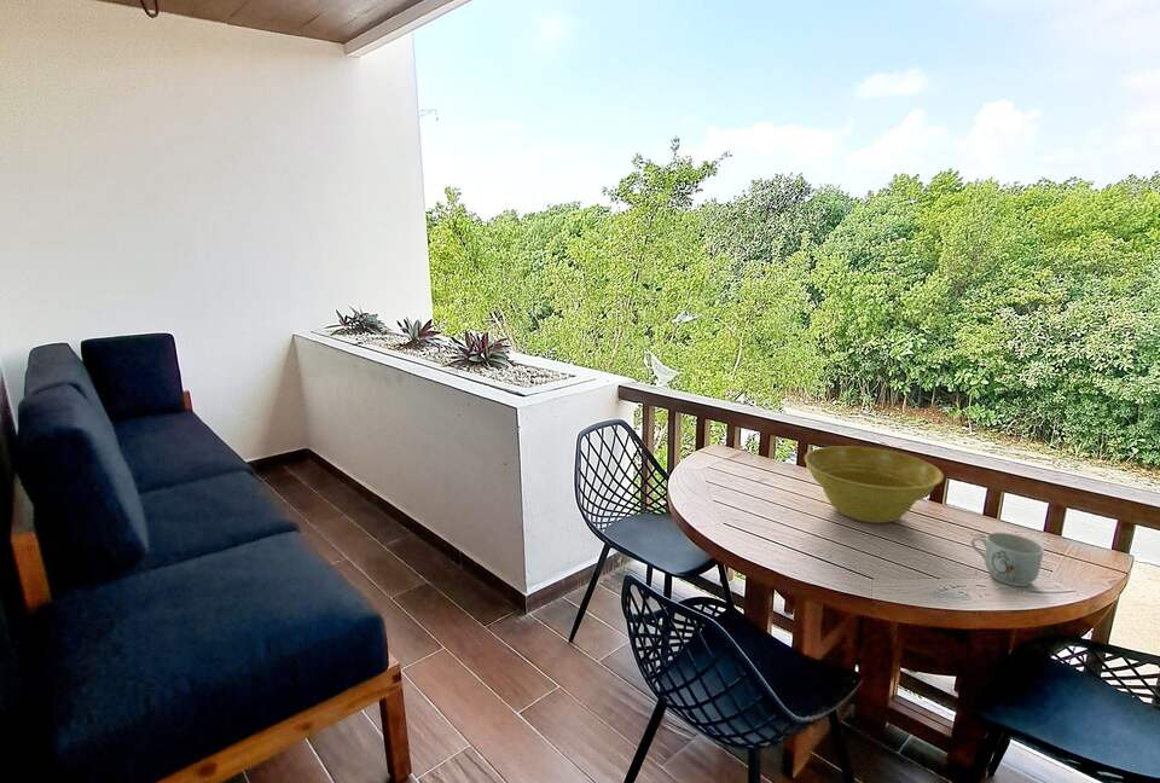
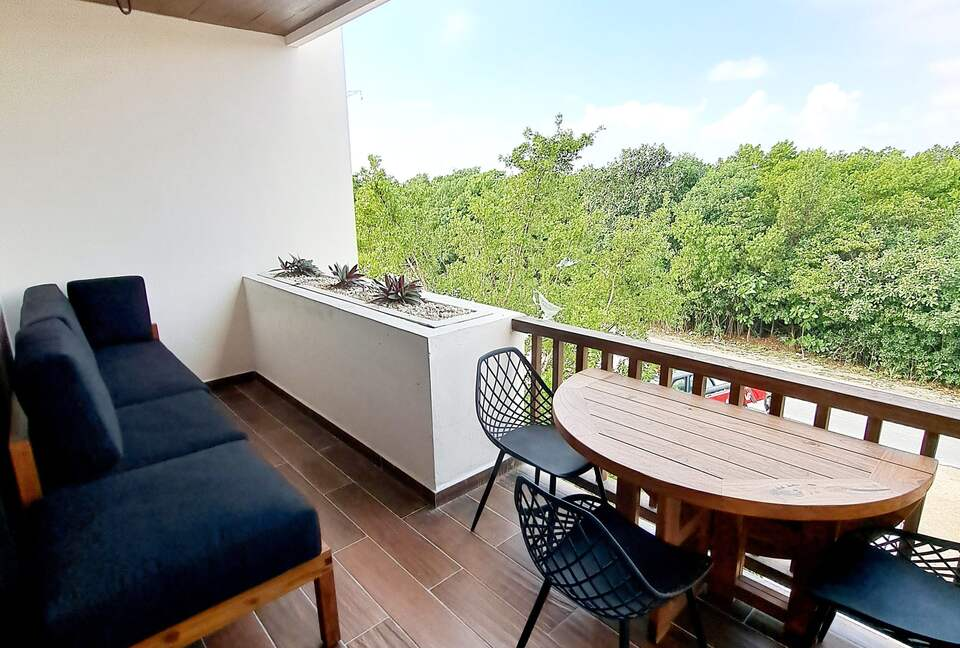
- planter bowl (868, 488)
- mug (1004, 557)
